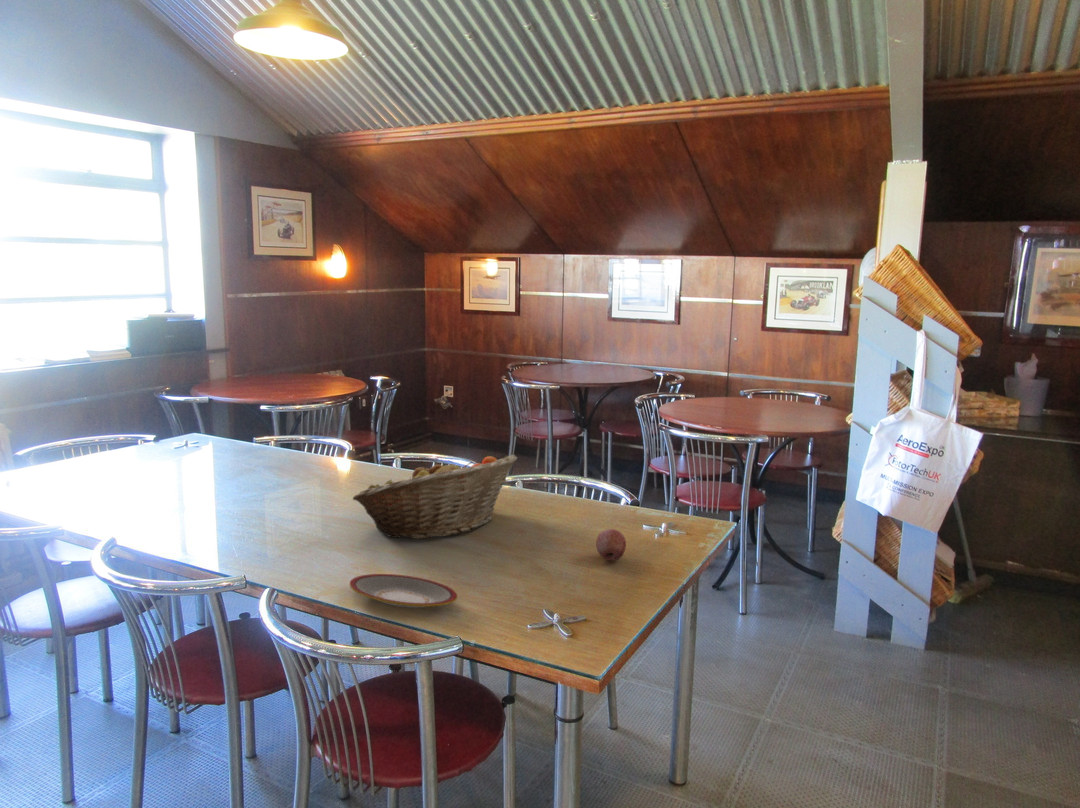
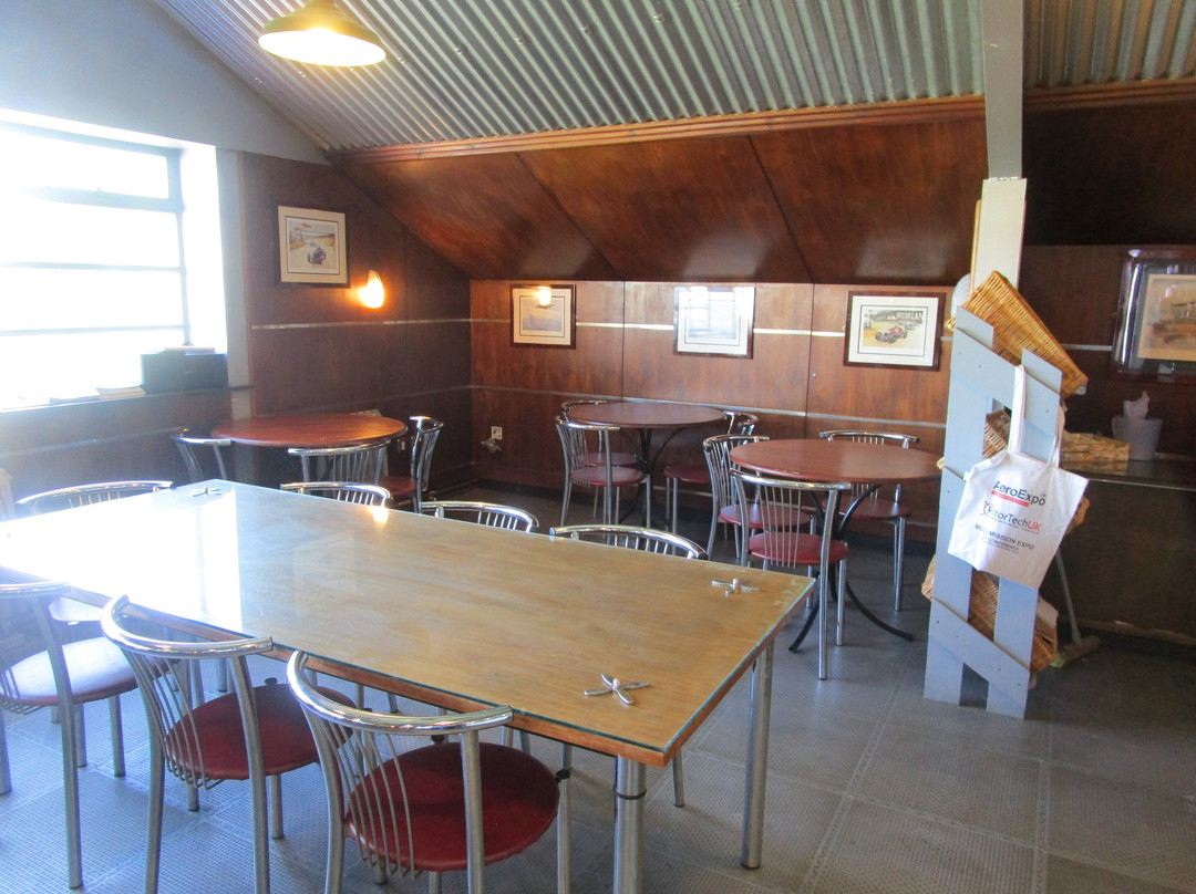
- plate (402, 593)
- fruit basket (439, 490)
- fruit (610, 544)
